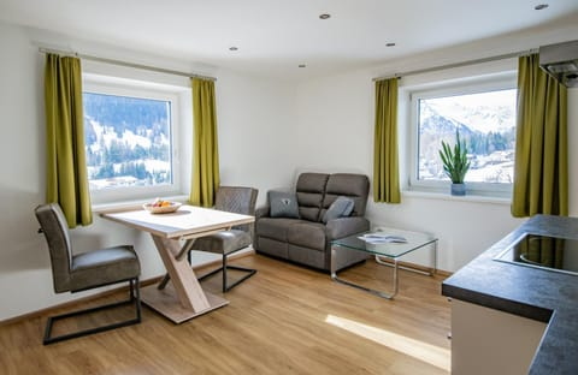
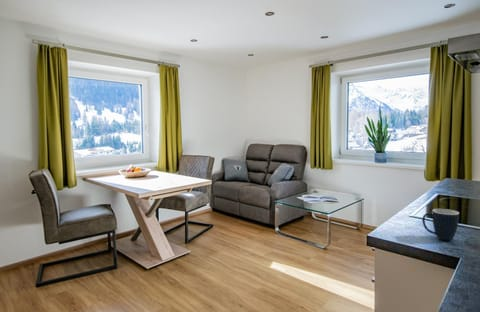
+ mug (439, 224)
